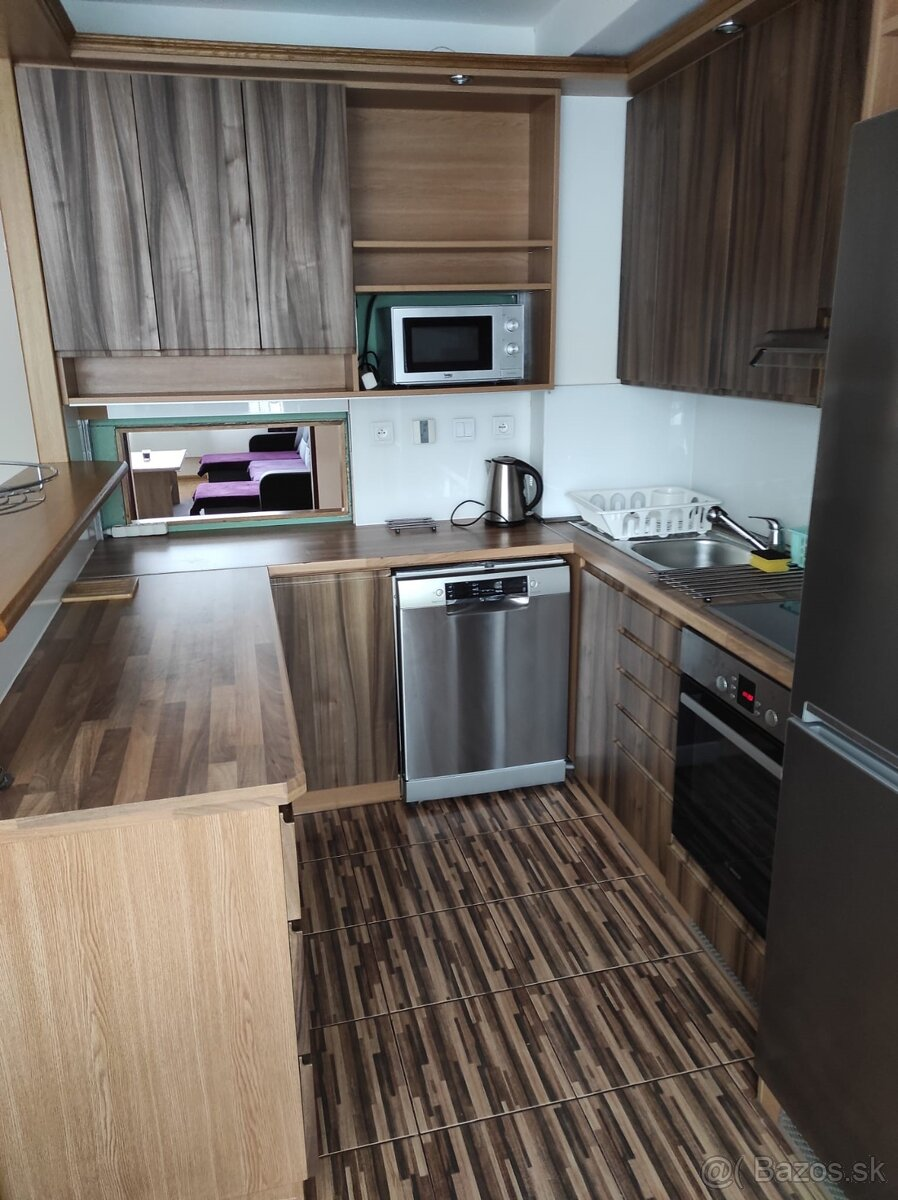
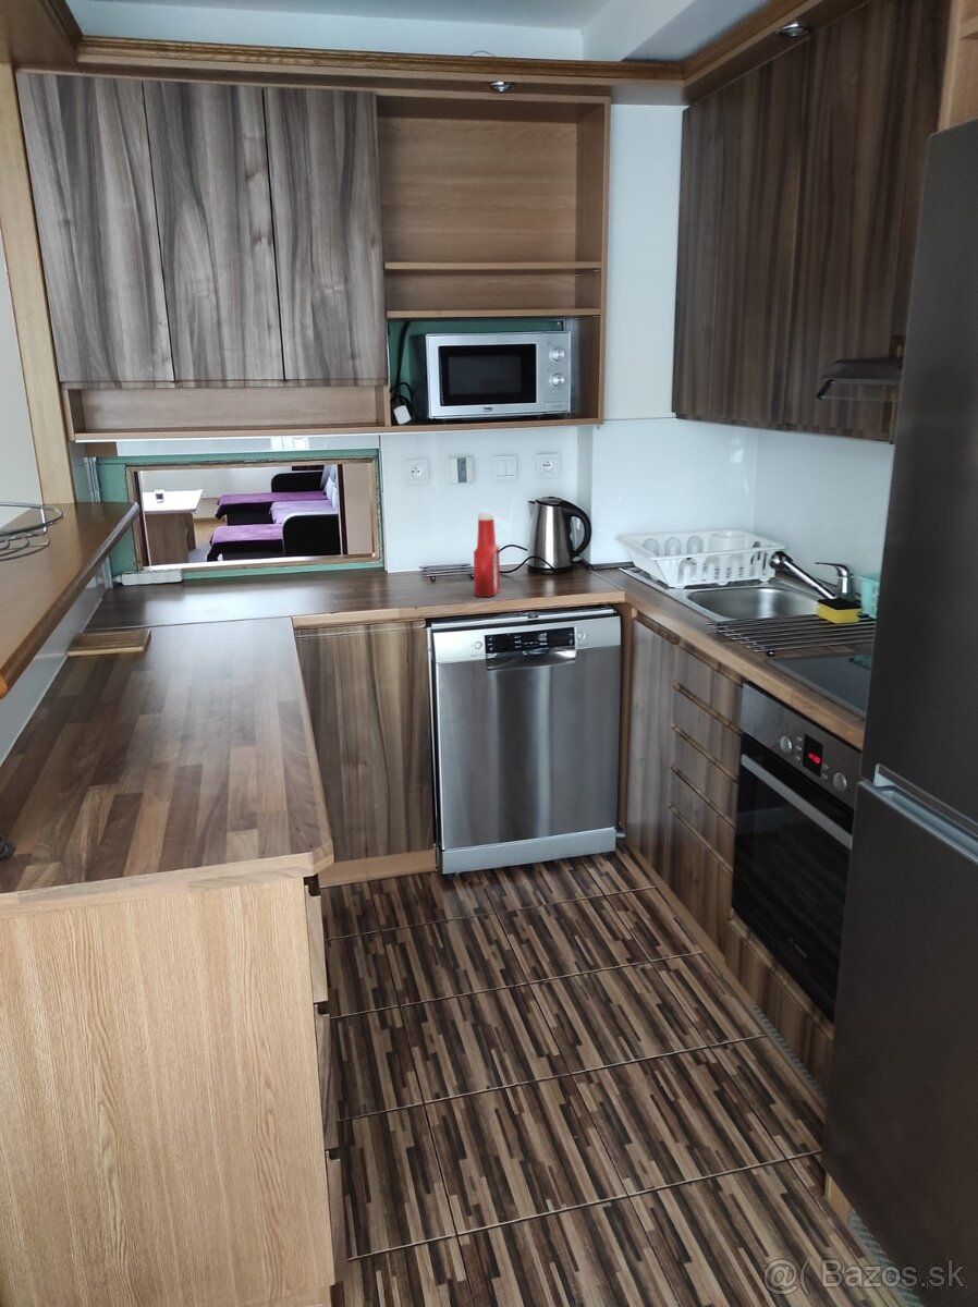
+ soap bottle (486, 553)
